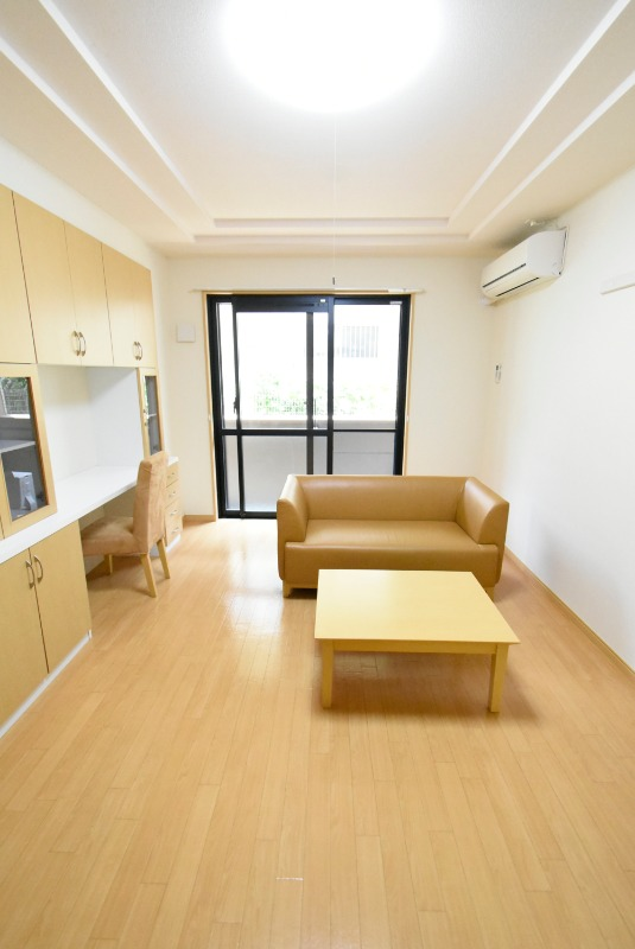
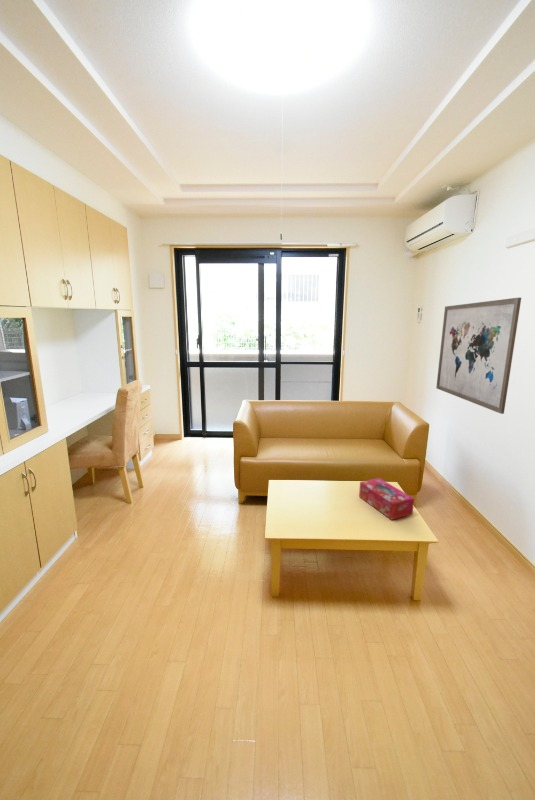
+ wall art (470, 352)
+ tissue box (385, 497)
